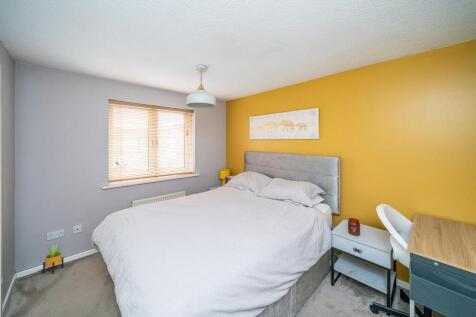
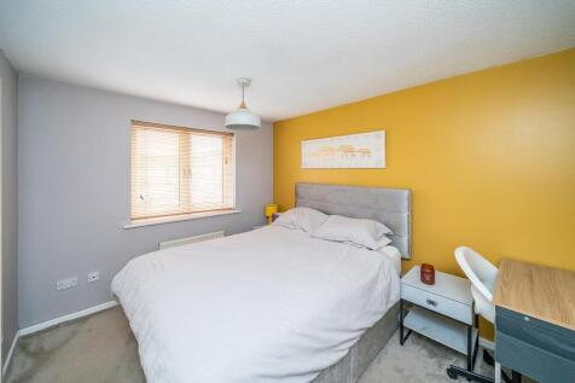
- potted plant (53, 257)
